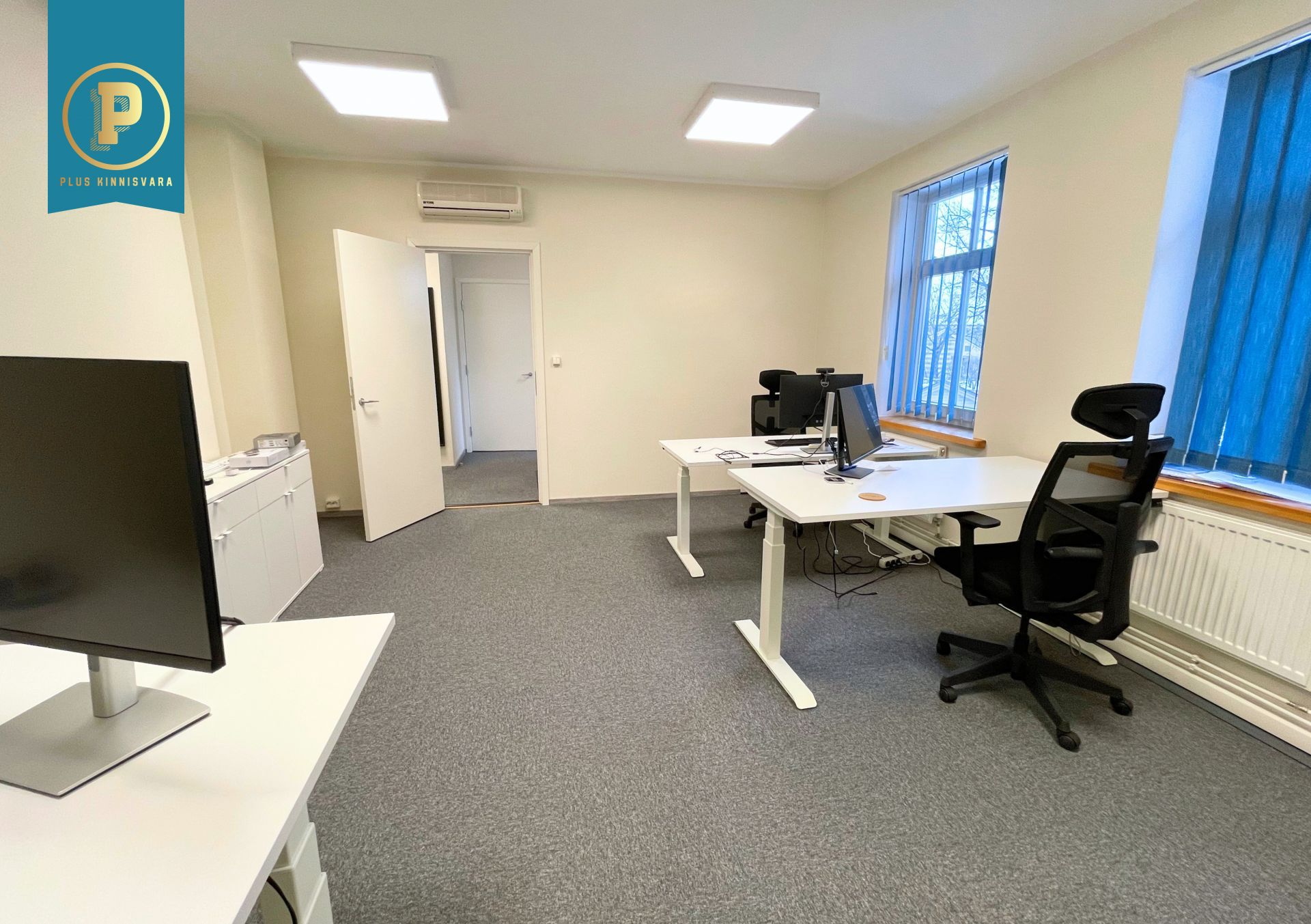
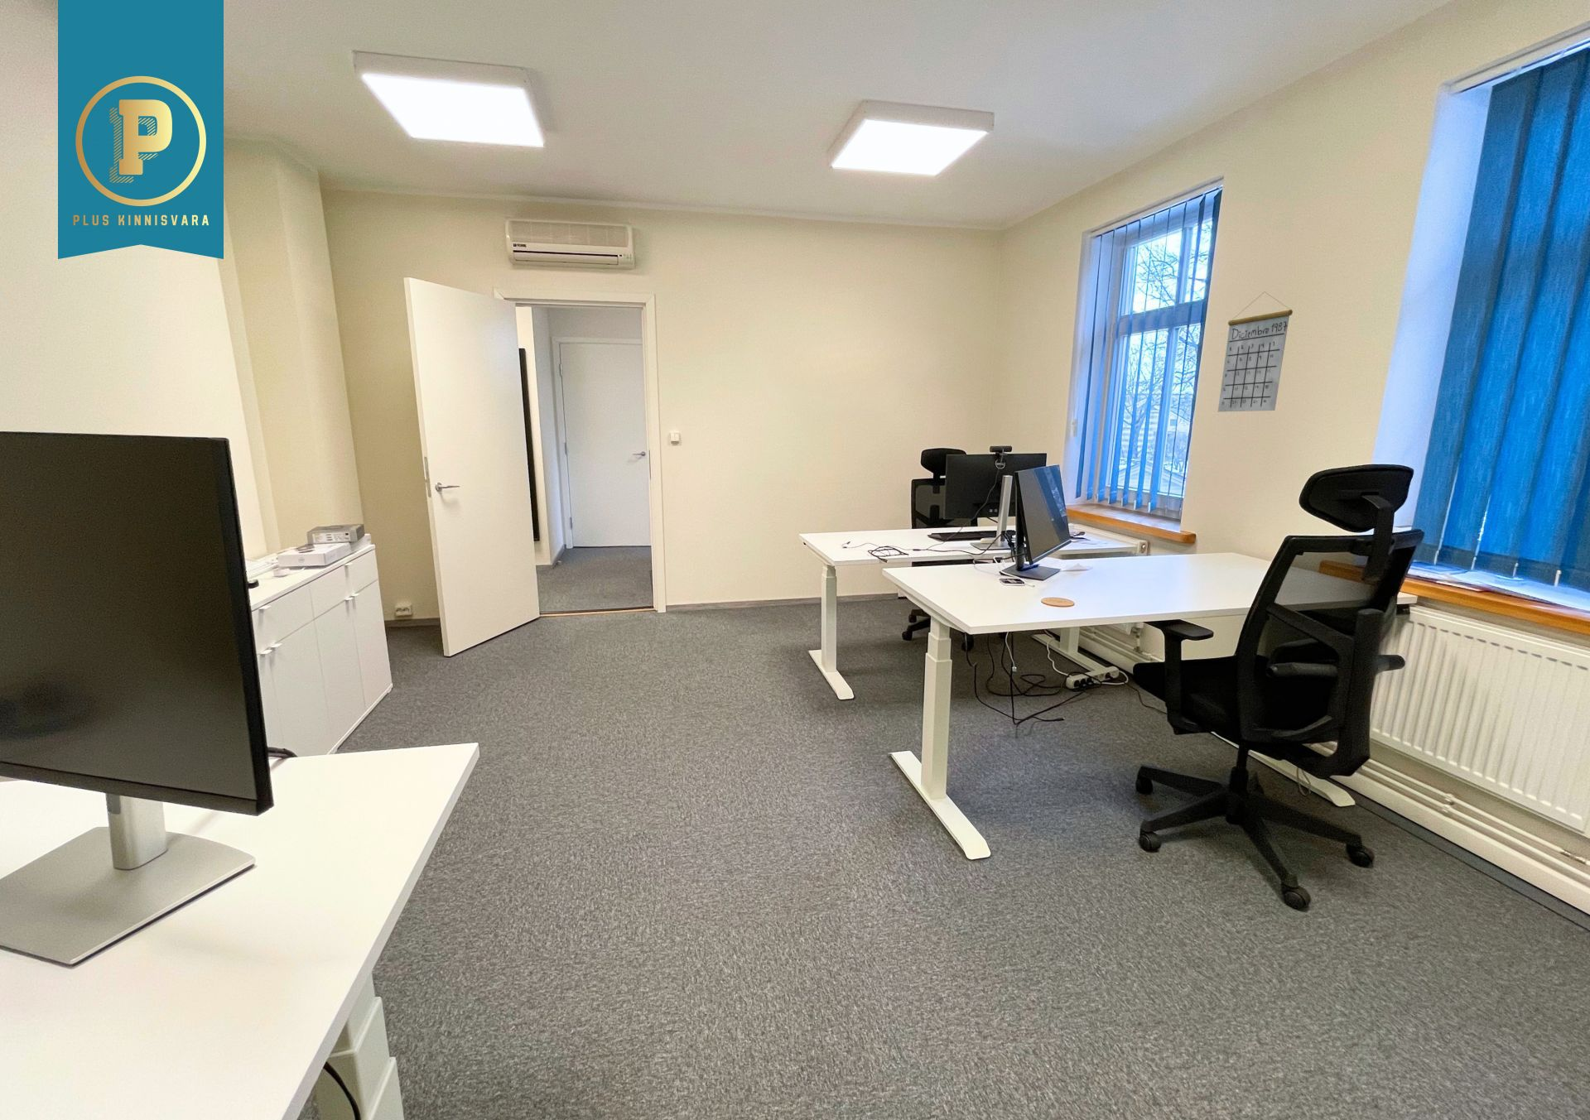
+ calendar (1254, 352)
